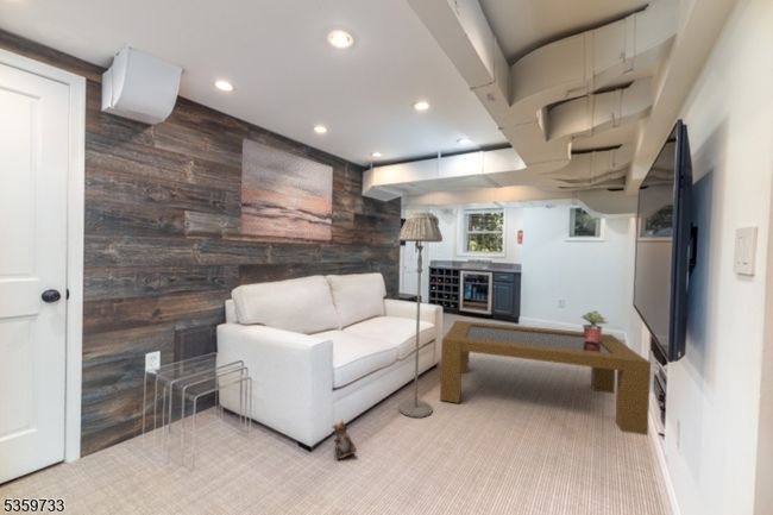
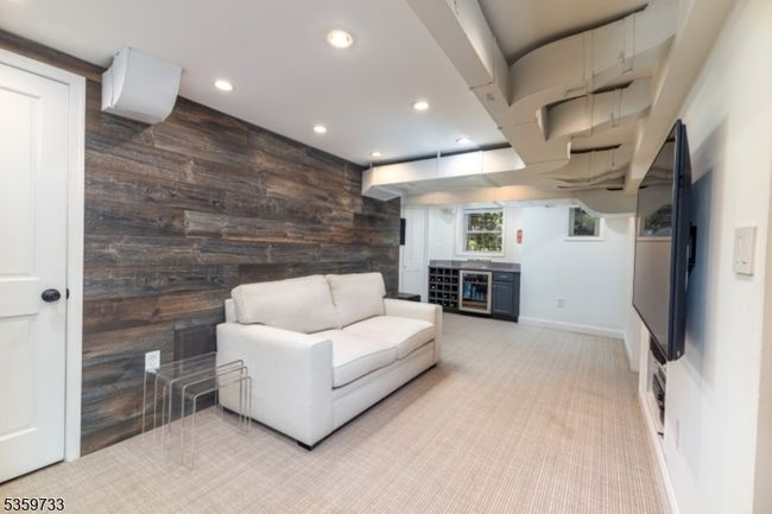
- coffee table (533, 359)
- floor lamp (417, 312)
- potted plant (595, 325)
- plush toy (342, 438)
- wall art (293, 196)
